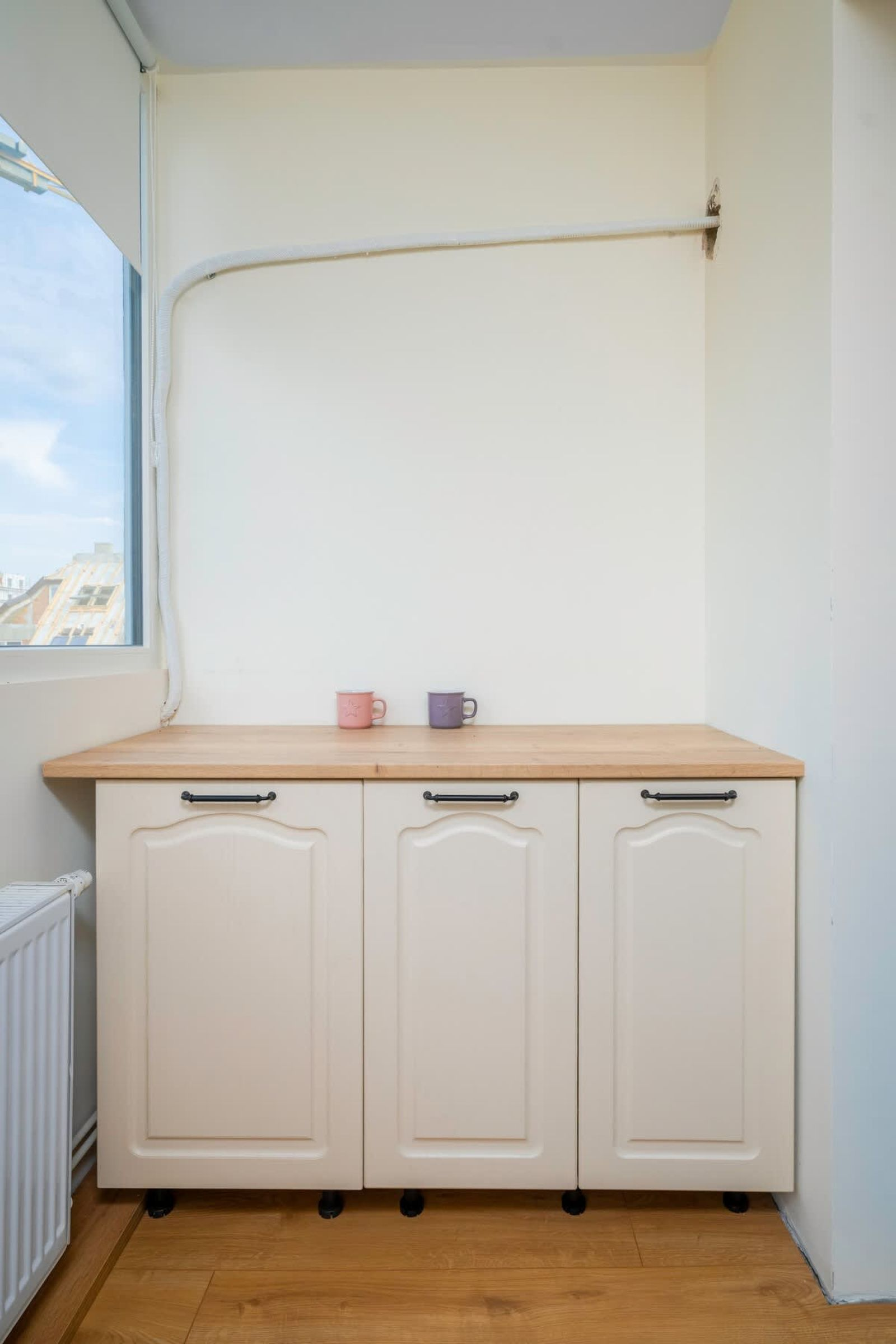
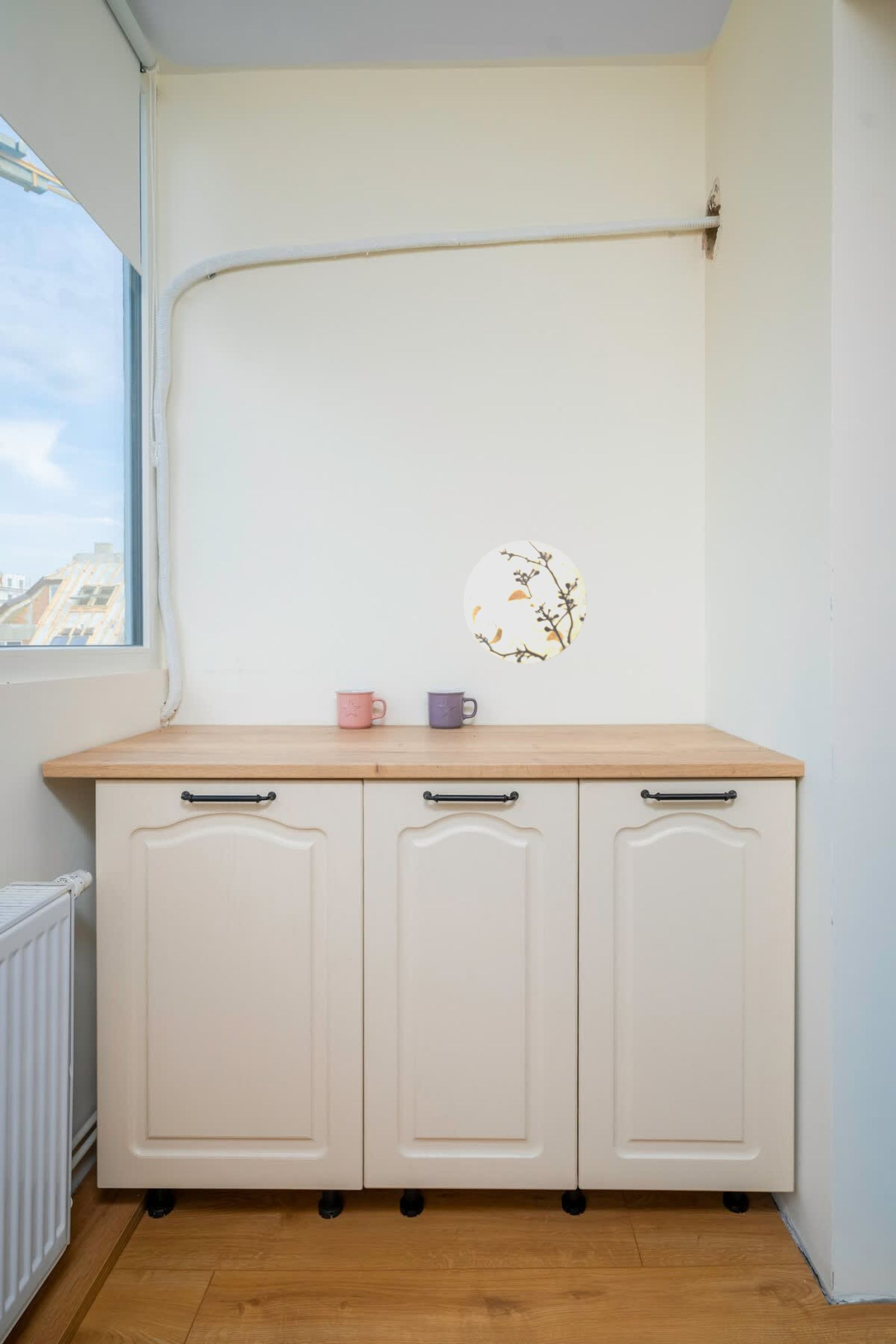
+ decorative plate (525, 603)
